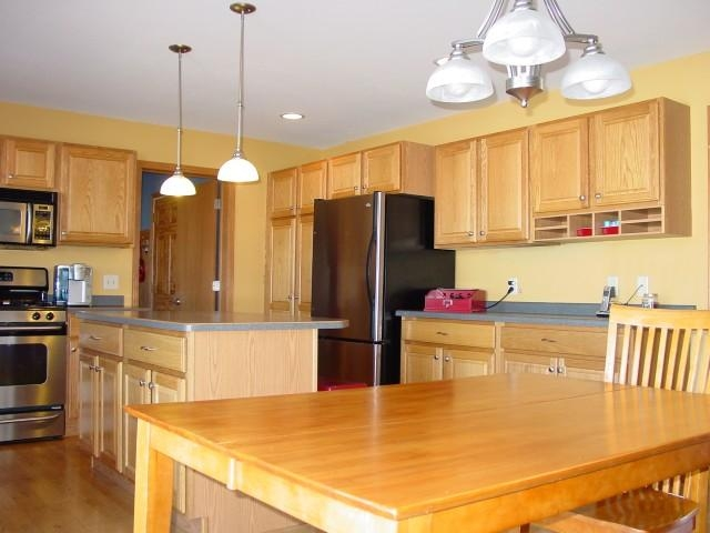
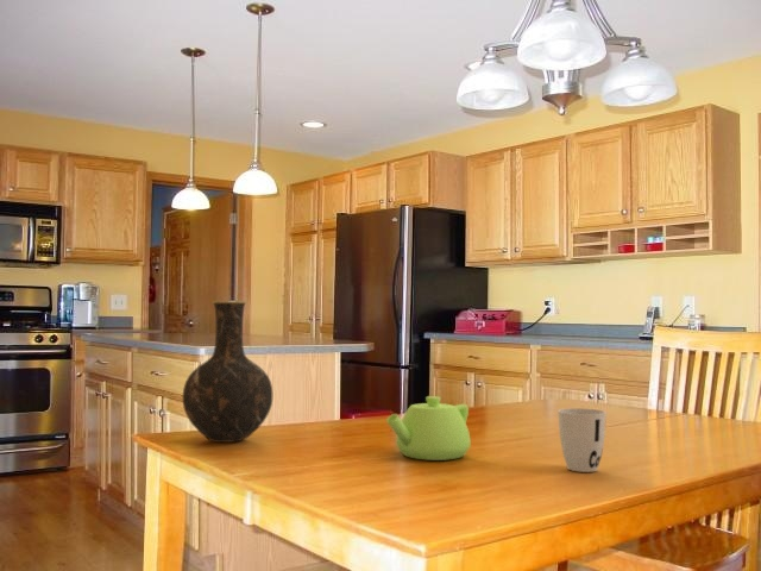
+ vase (228, 370)
+ cup (581, 439)
+ teapot (429, 425)
